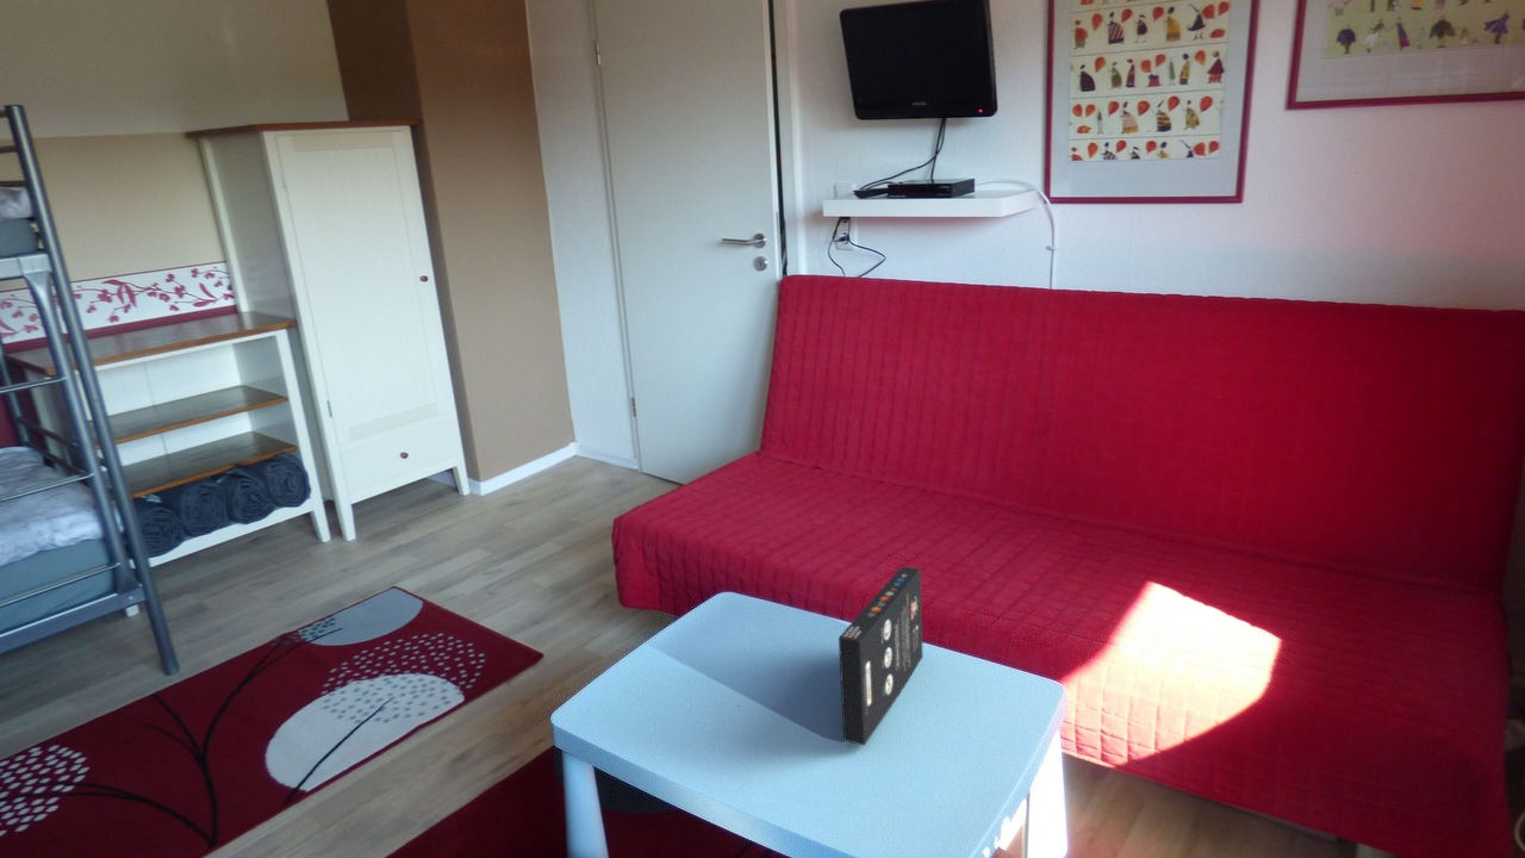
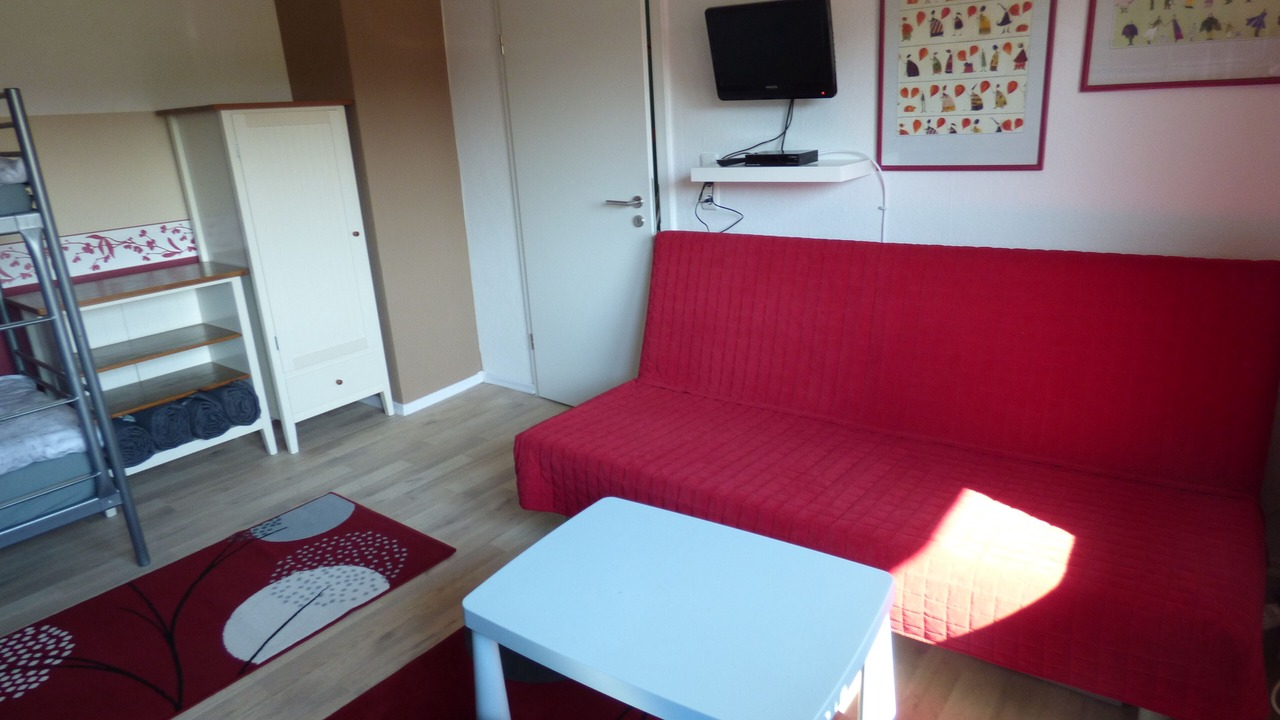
- game box (884, 649)
